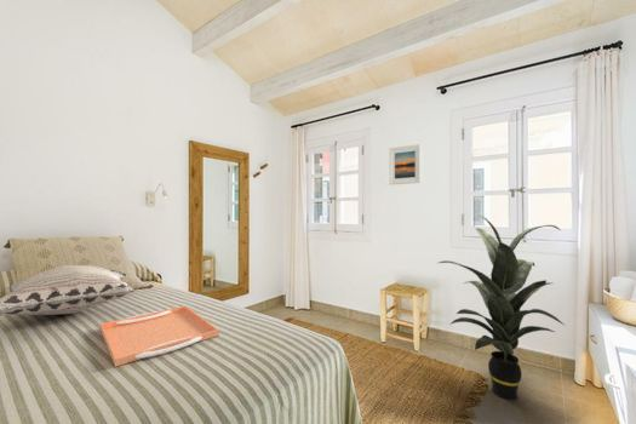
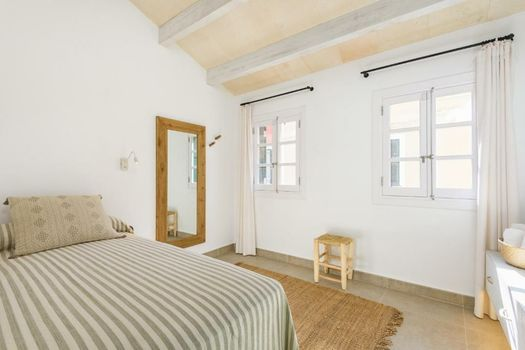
- indoor plant (497, 302)
- decorative pillow (70, 288)
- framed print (405, 165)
- serving tray (157, 330)
